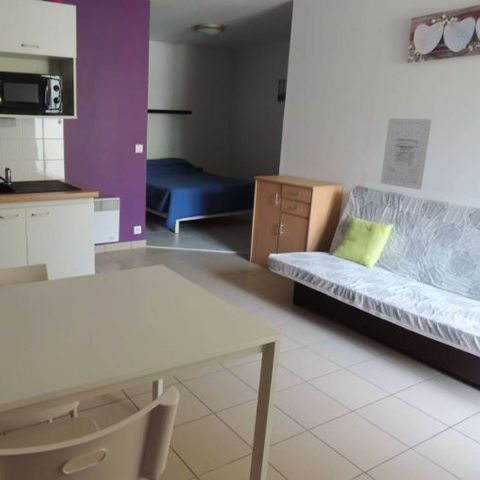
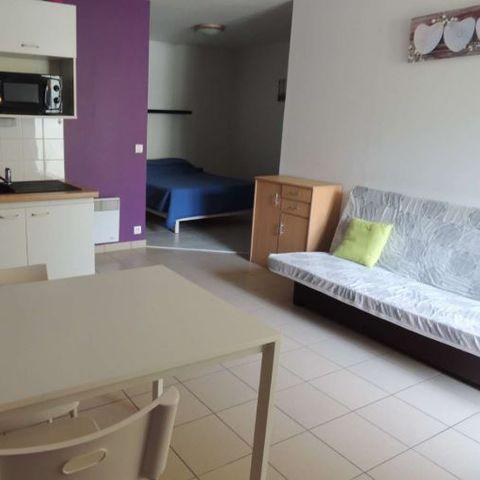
- wall art (404, 153)
